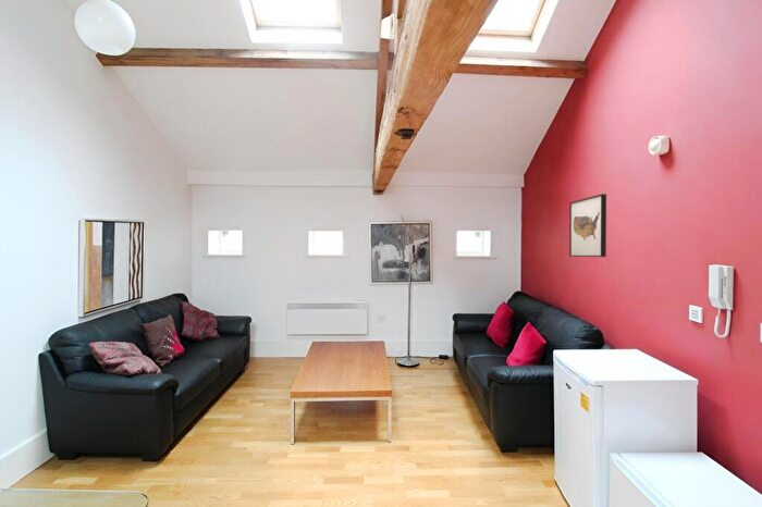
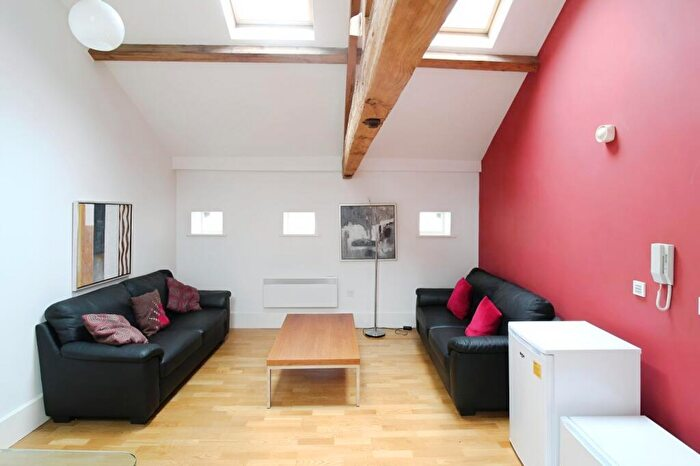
- wall art (586, 227)
